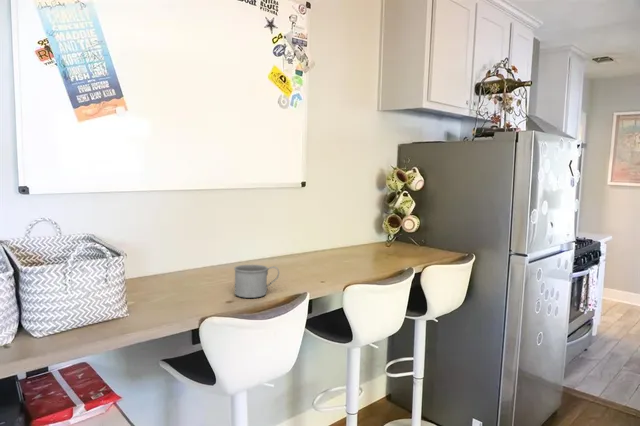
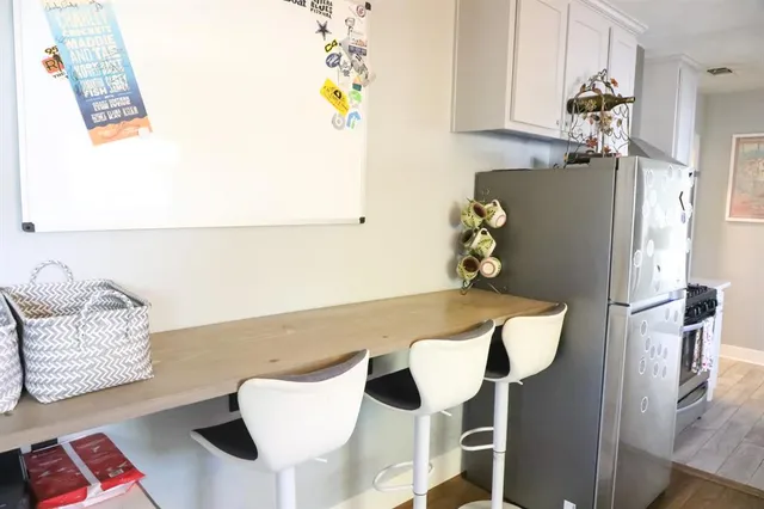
- mug (253, 280)
